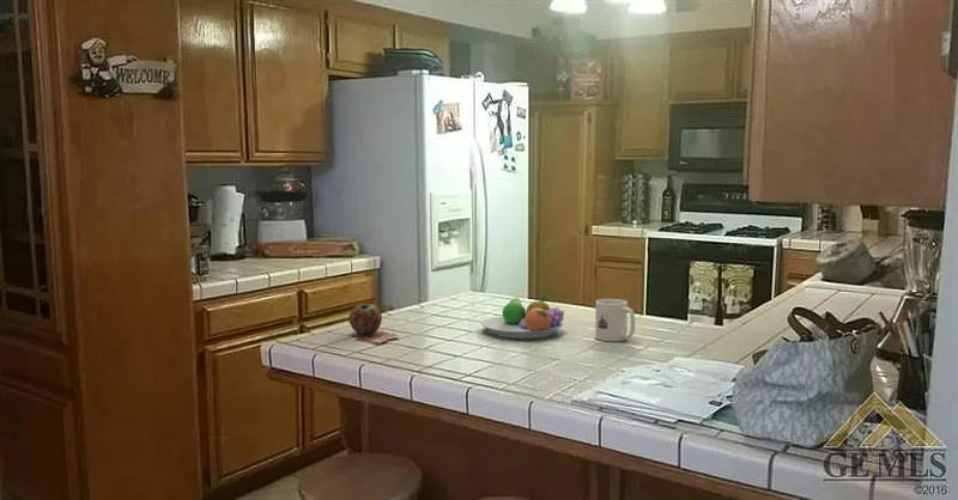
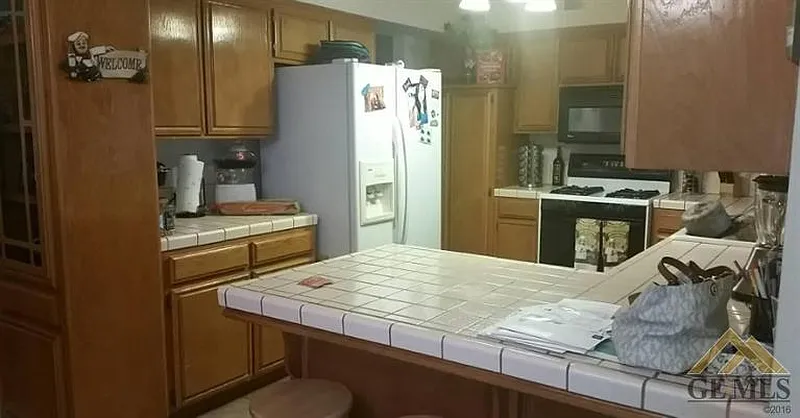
- apple (365, 318)
- fruit bowl (522, 313)
- mug (616, 321)
